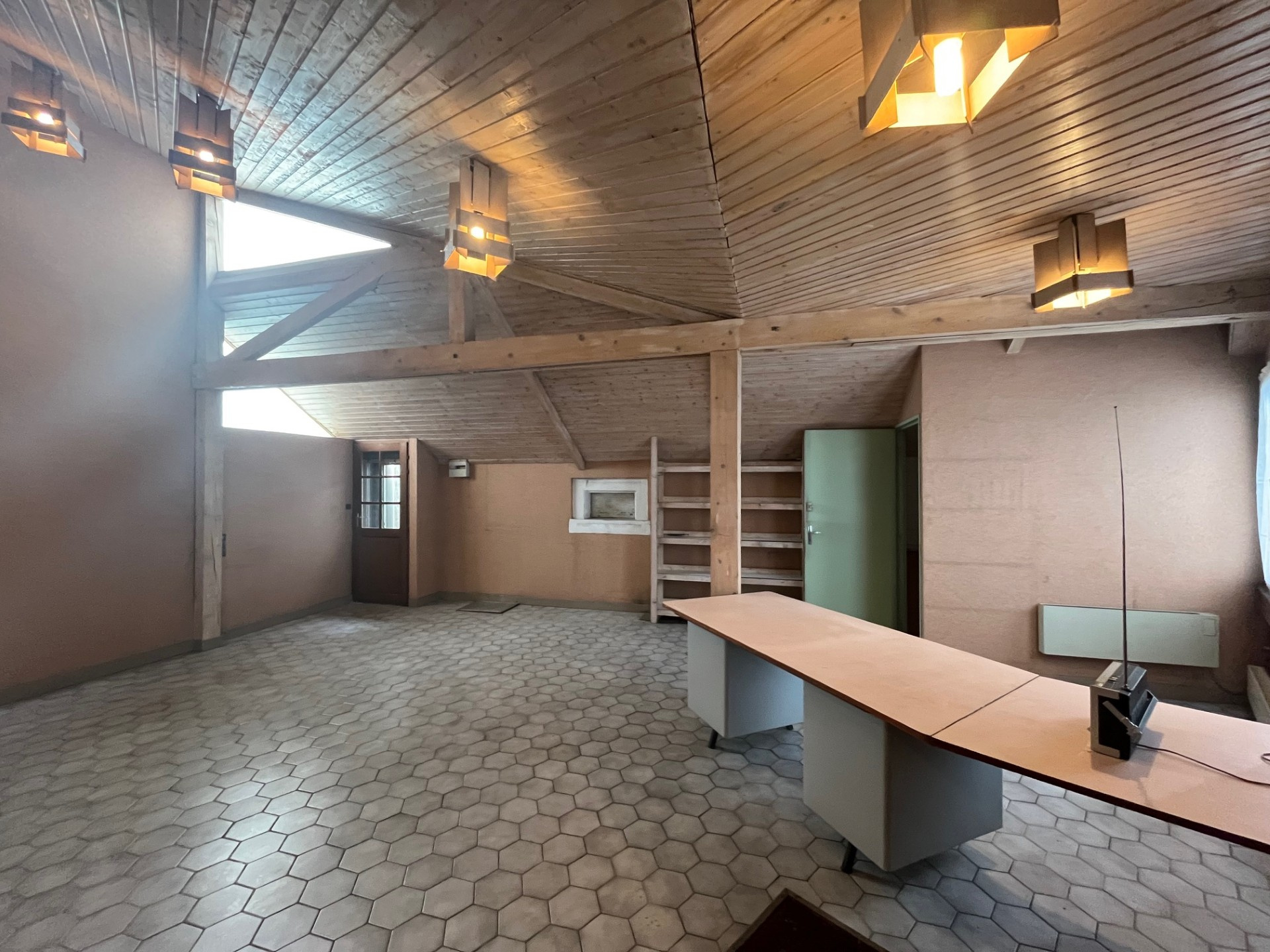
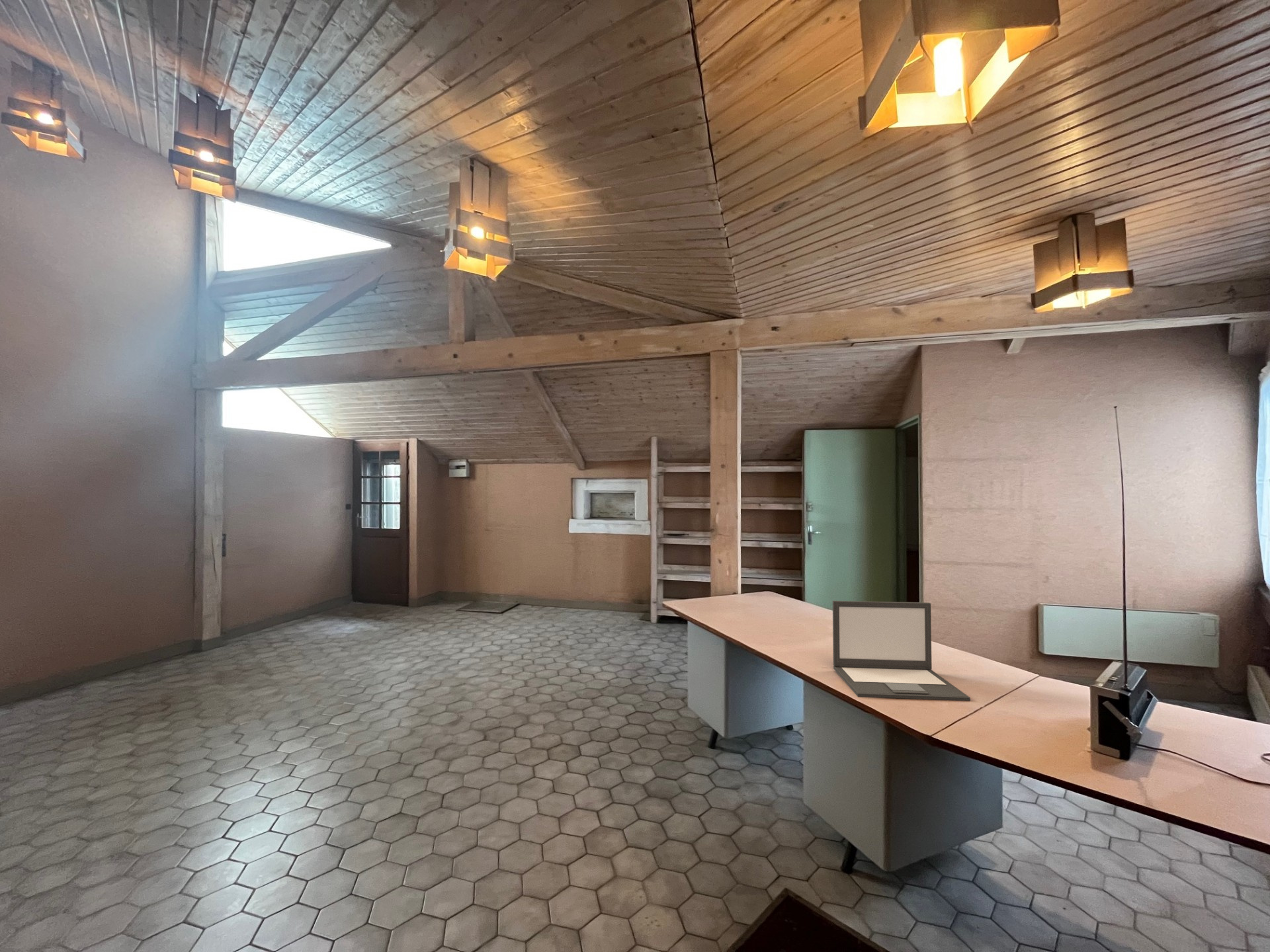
+ laptop (895, 647)
